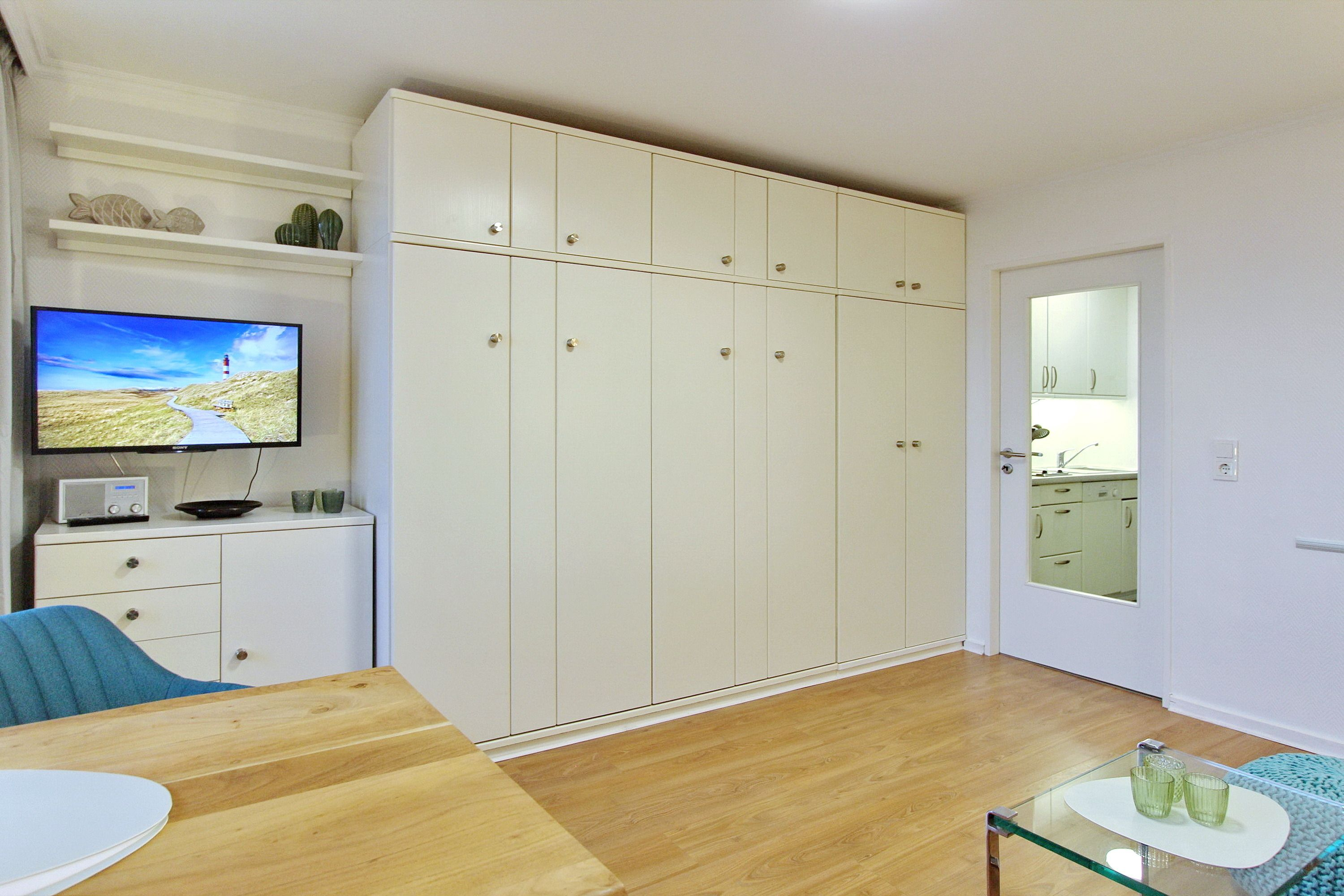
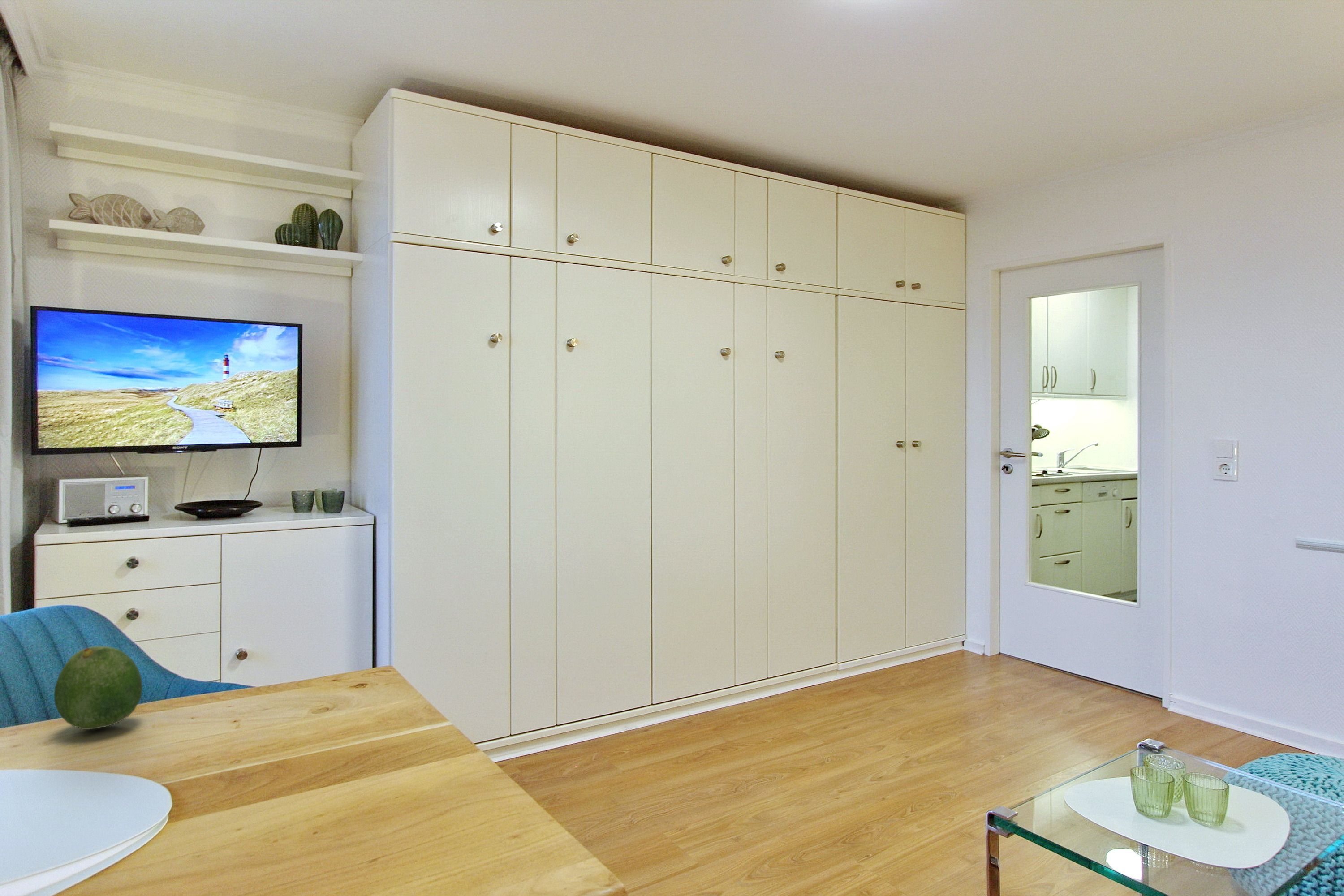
+ fruit (100, 685)
